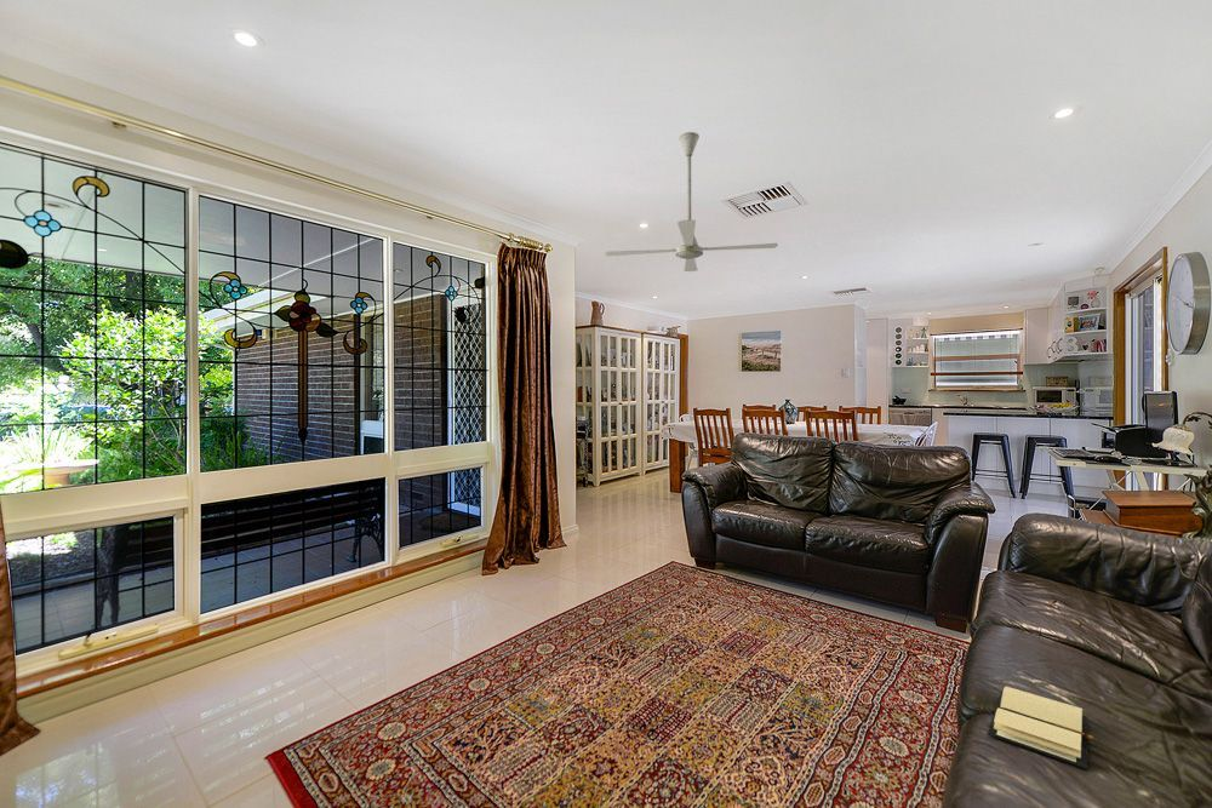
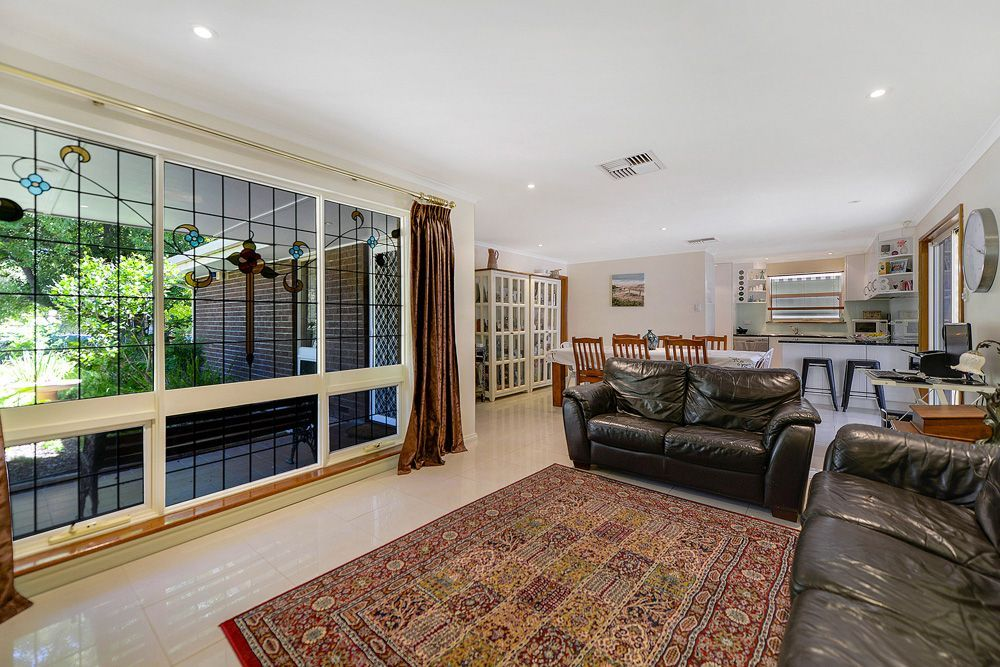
- book (1041, 720)
- ceiling fan (688, 196)
